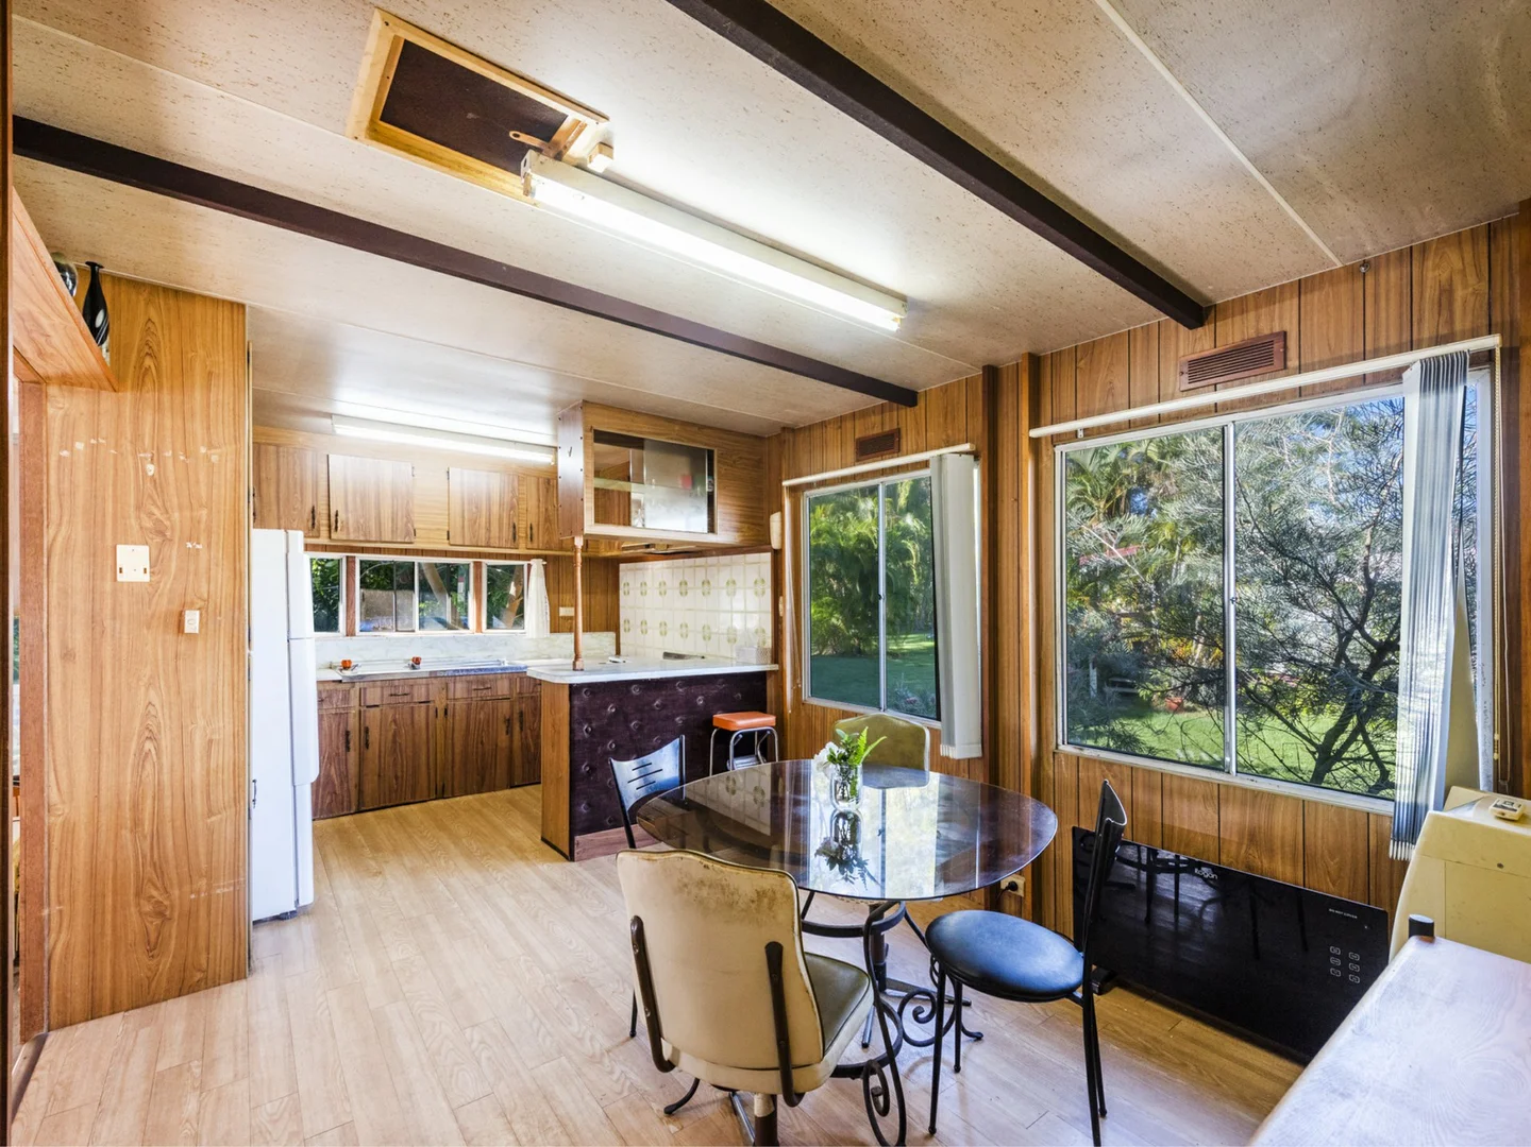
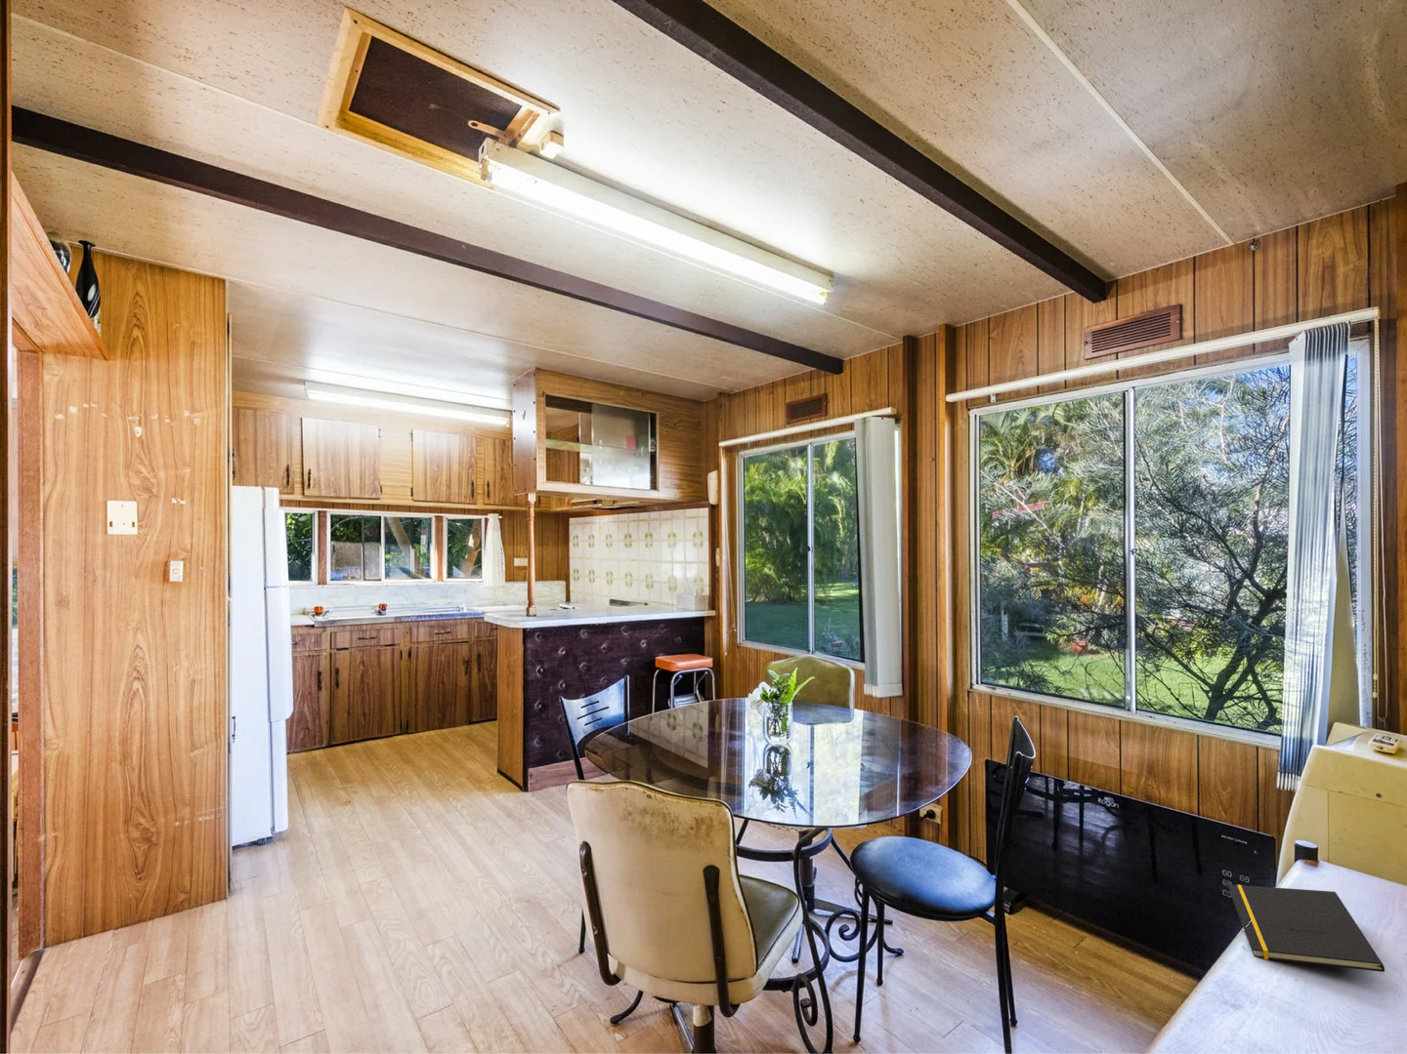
+ notepad (1296, 922)
